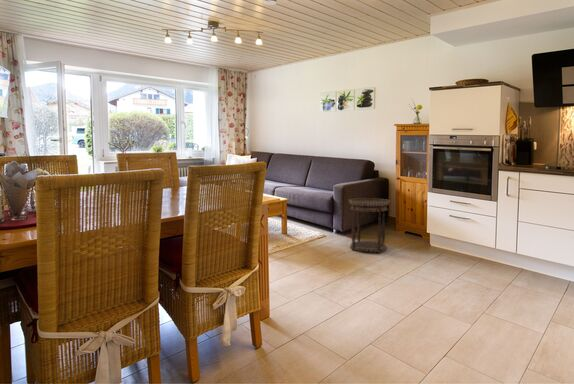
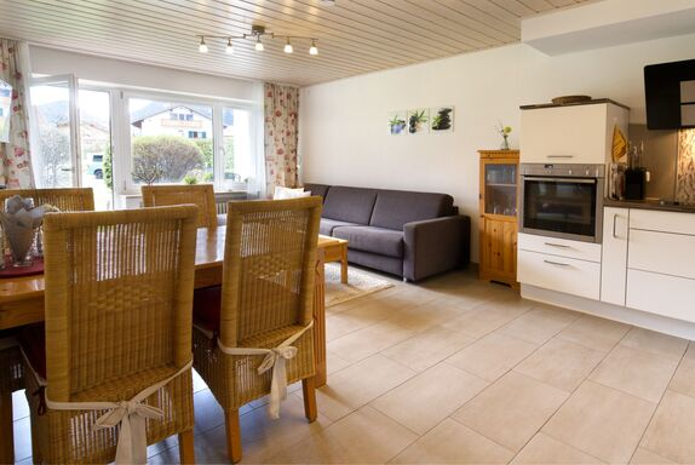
- side table (360, 225)
